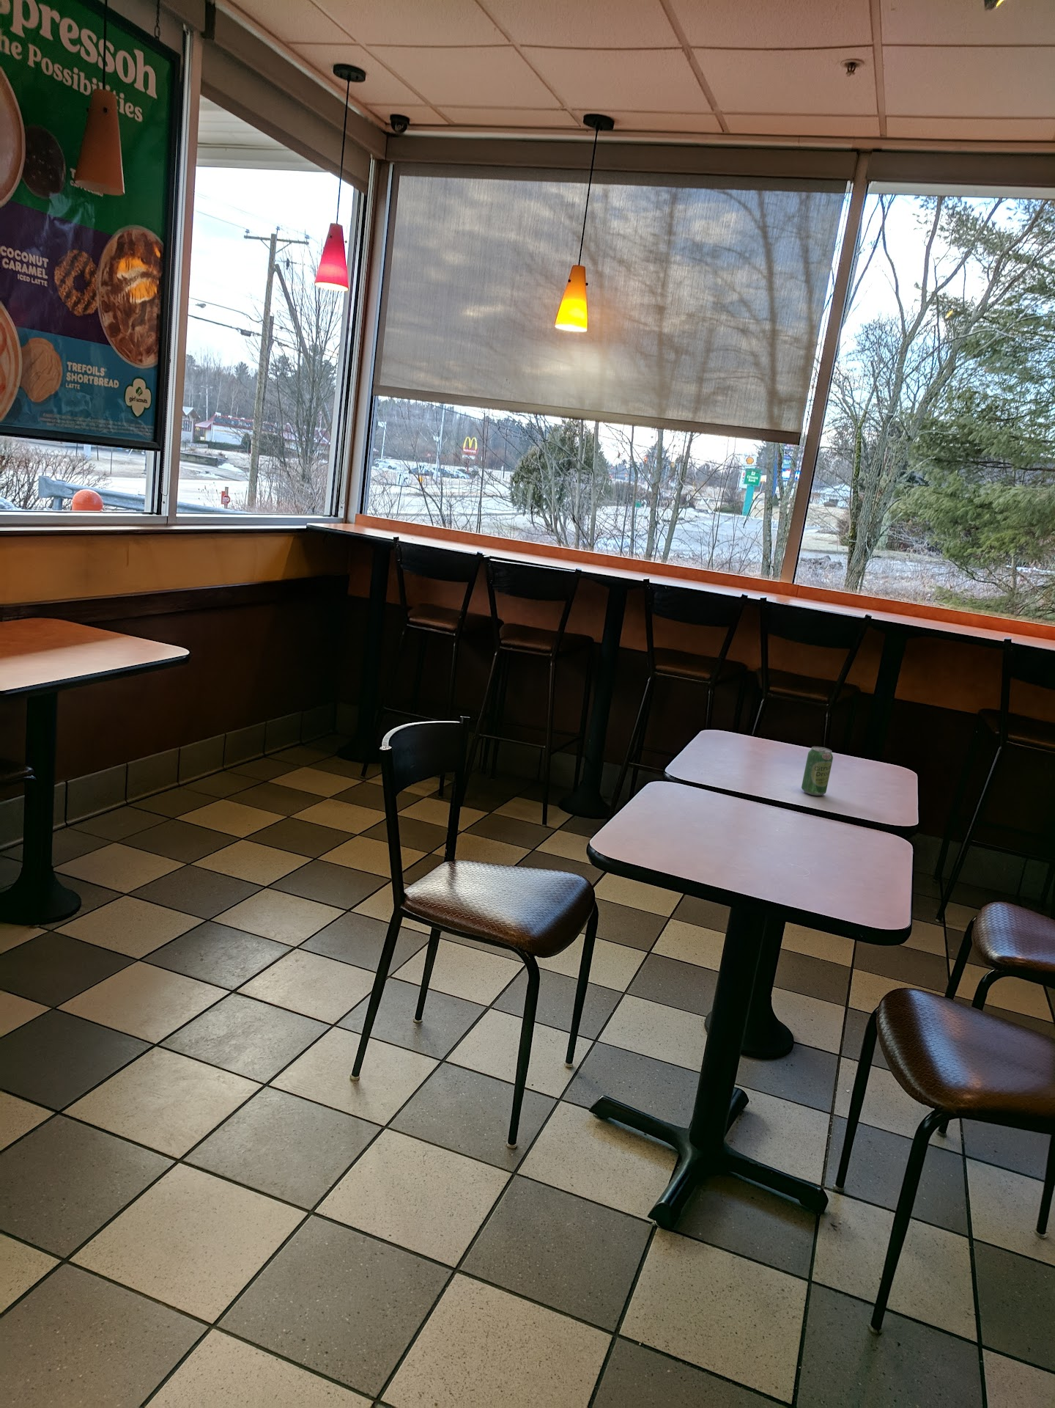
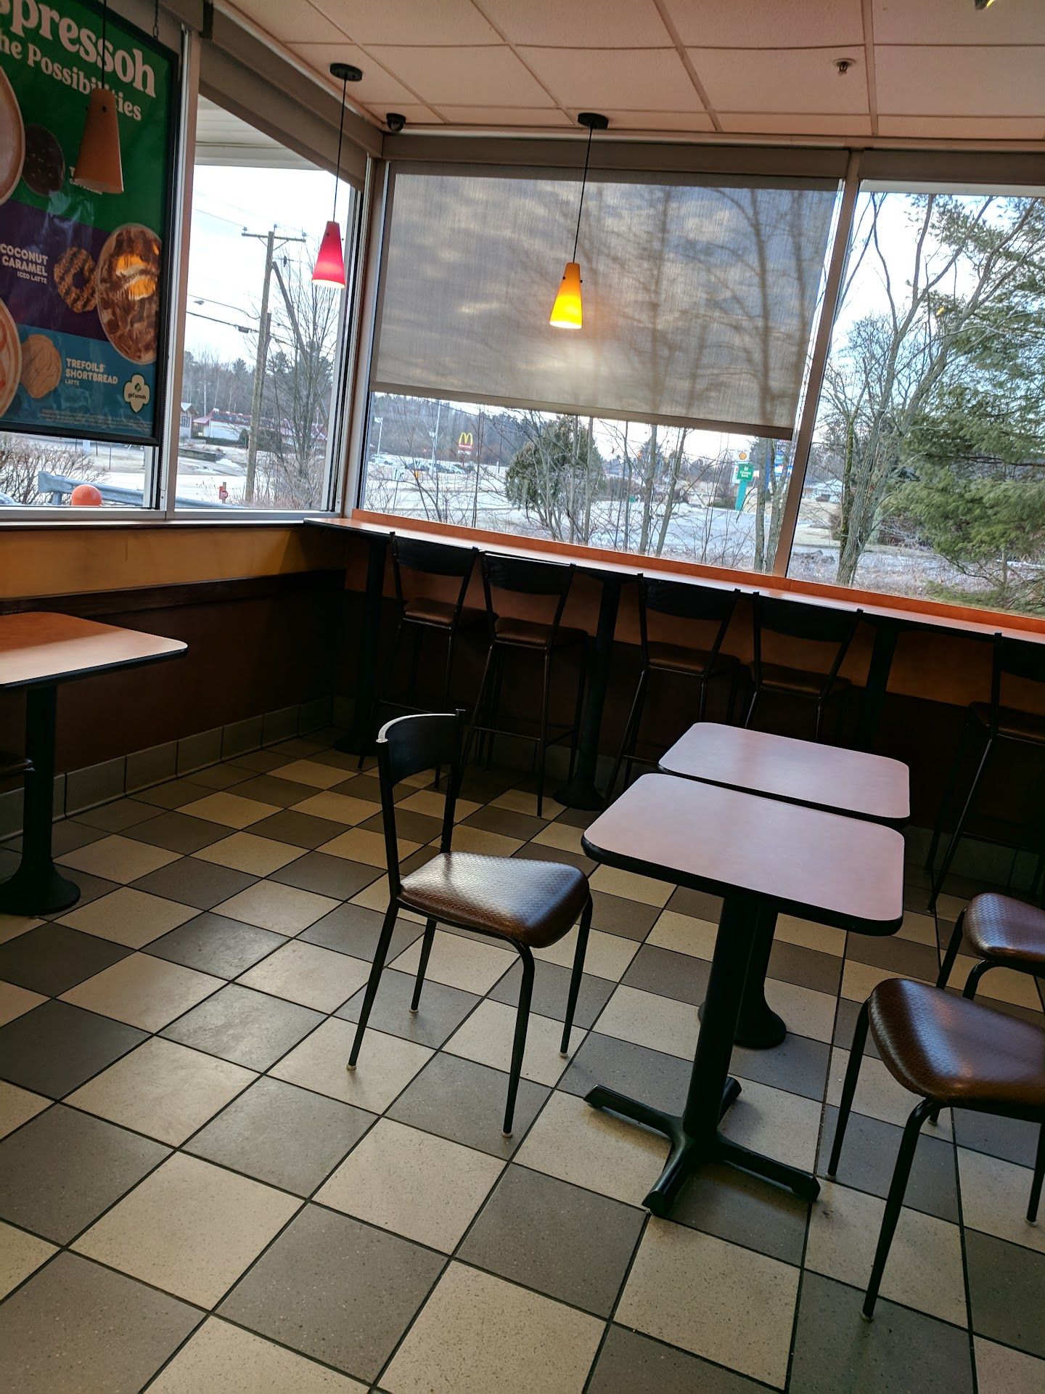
- beverage can (817, 771)
